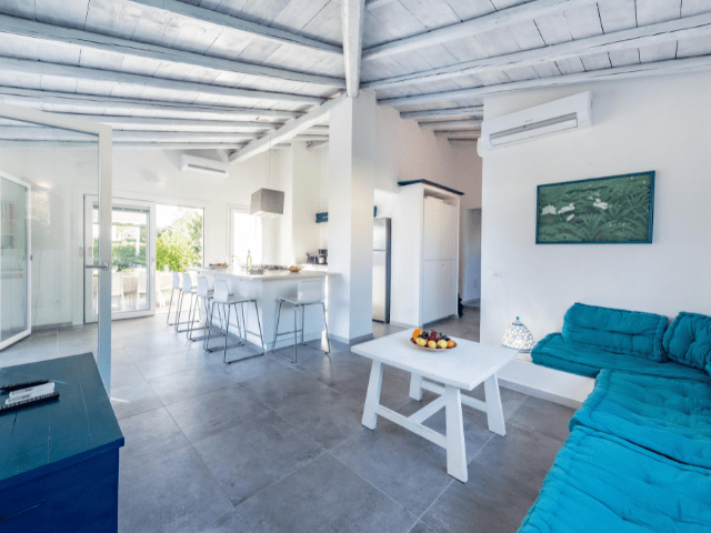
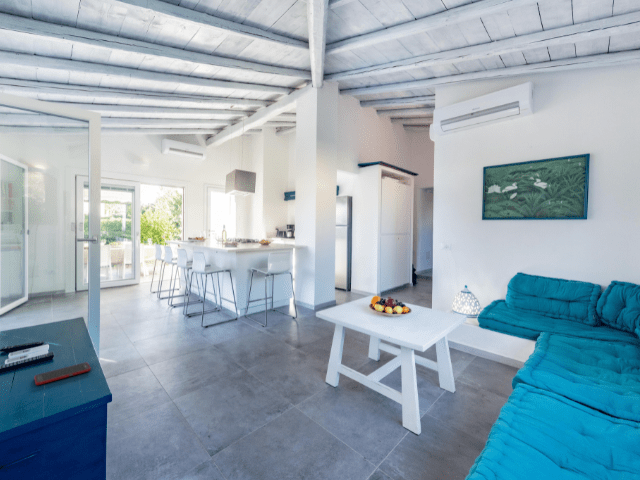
+ cell phone (63, 373)
